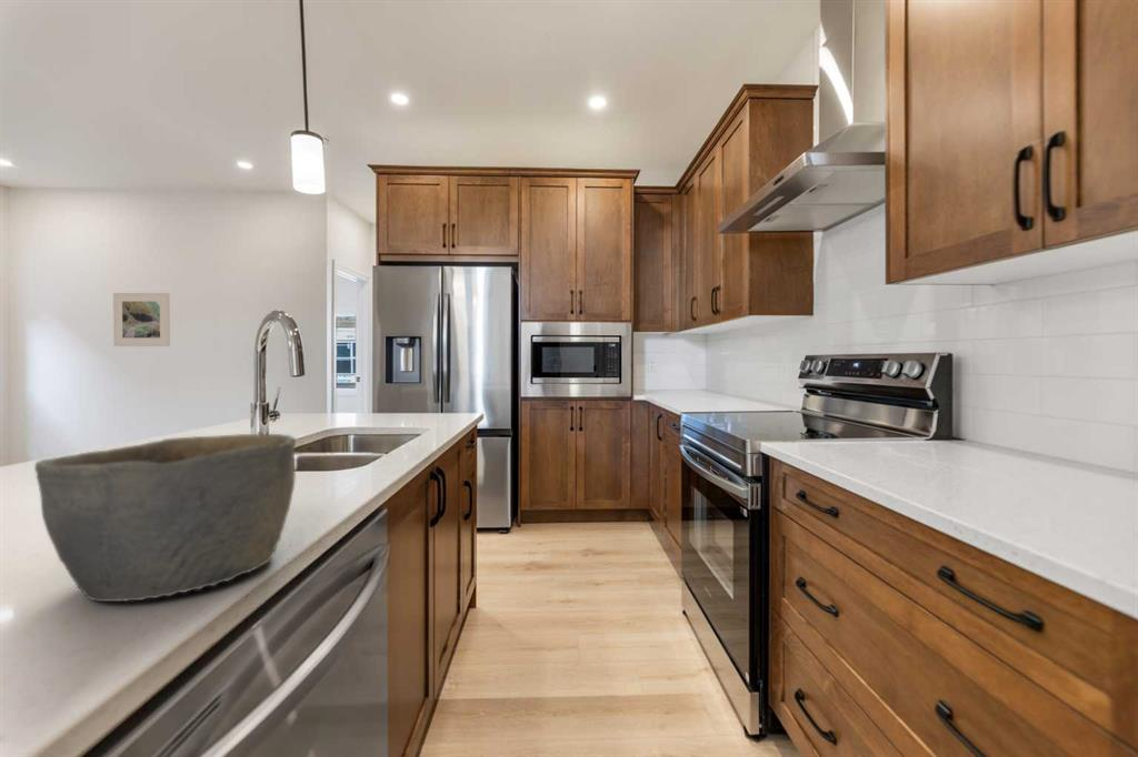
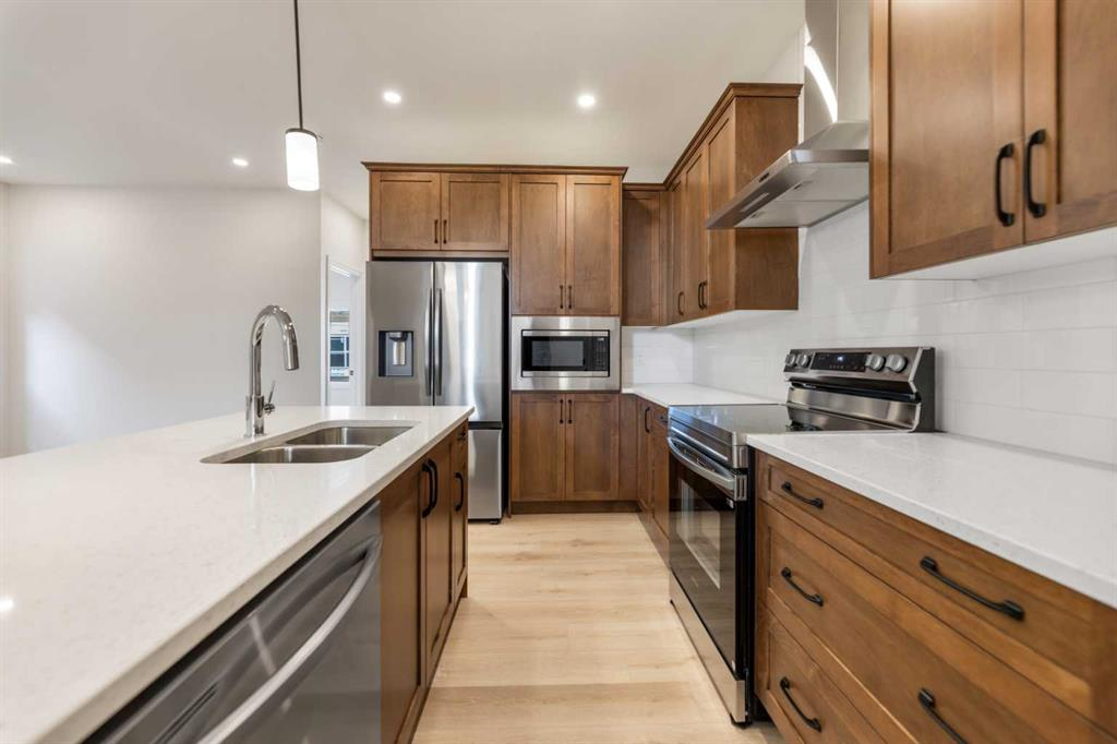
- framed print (141, 320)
- bowl (183, 506)
